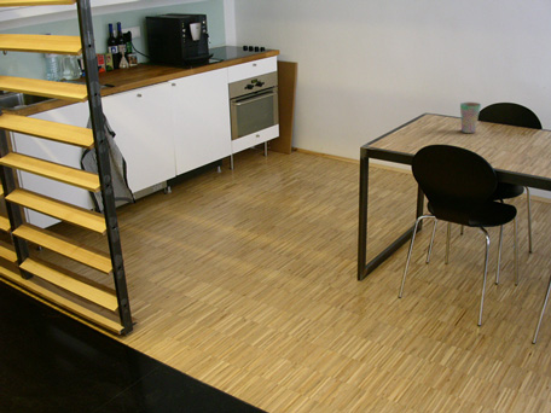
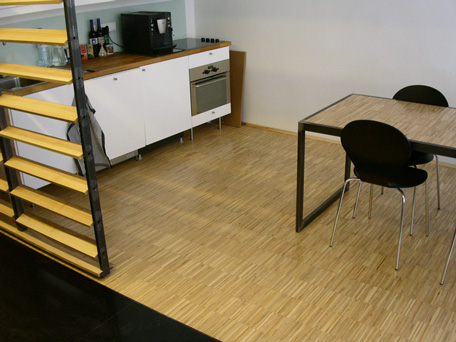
- cup (469, 117)
